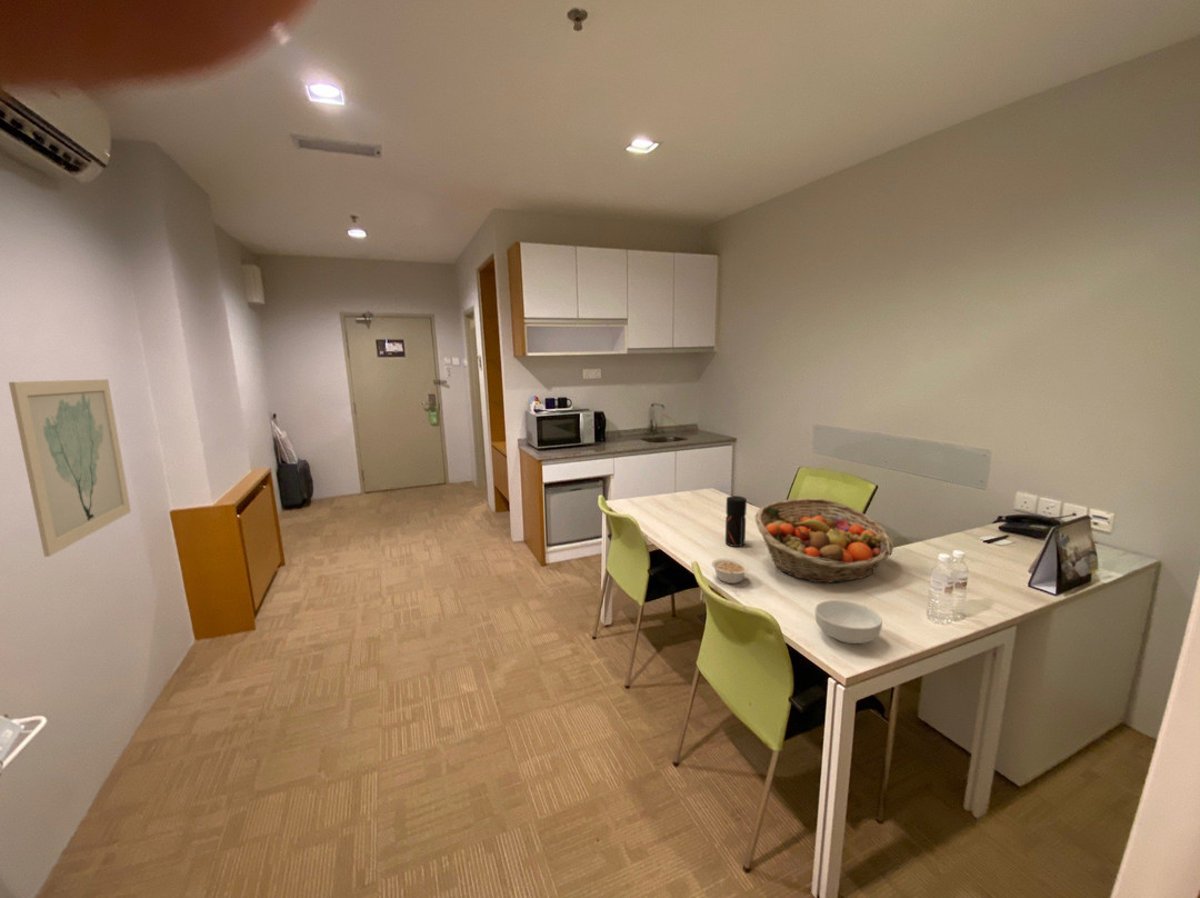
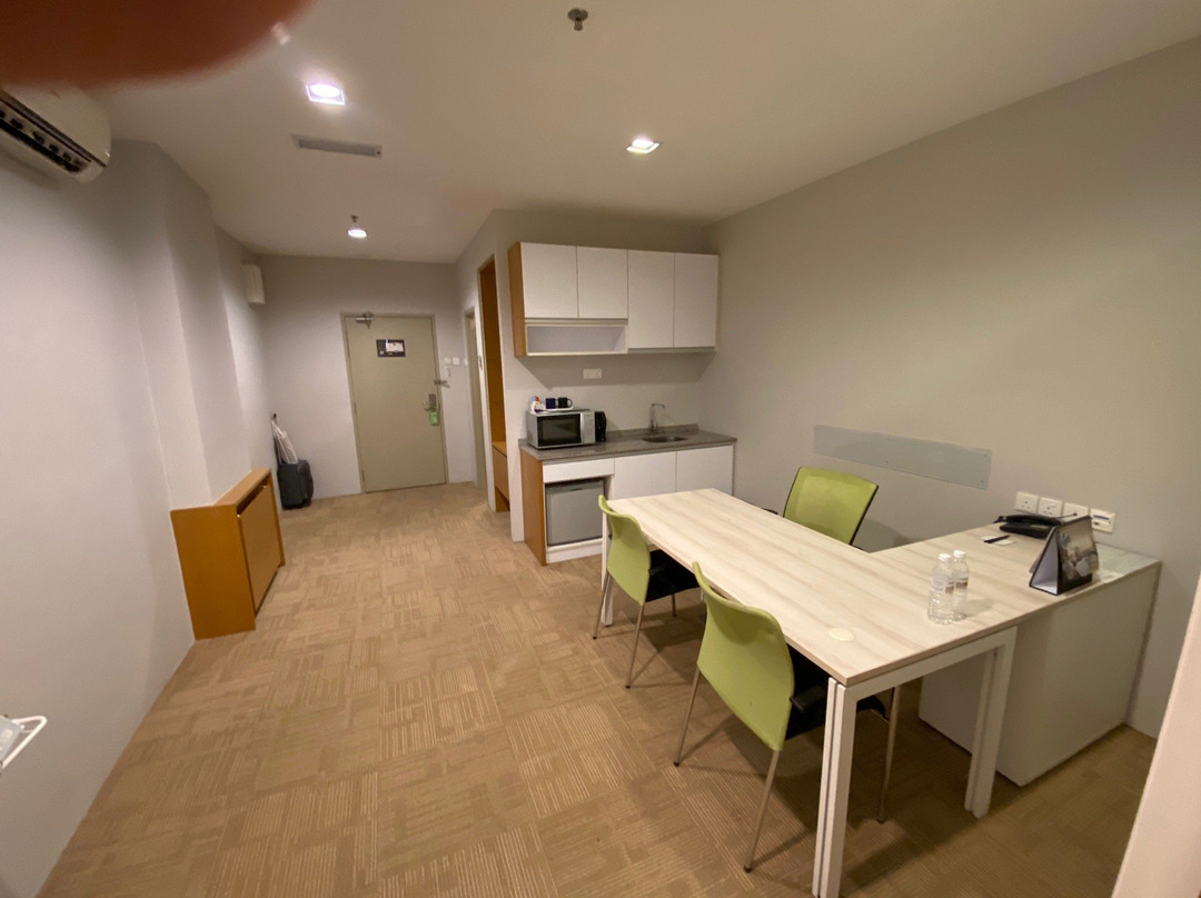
- cereal bowl (847, 625)
- legume (730, 570)
- fruit basket (820, 538)
- wall art (79, 458)
- pepper grinder (736, 520)
